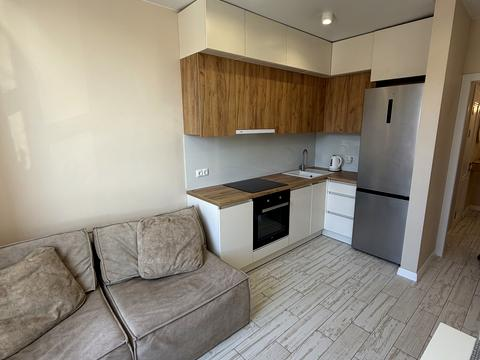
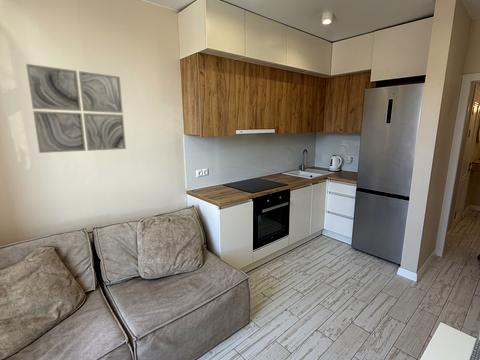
+ wall art (81, 113)
